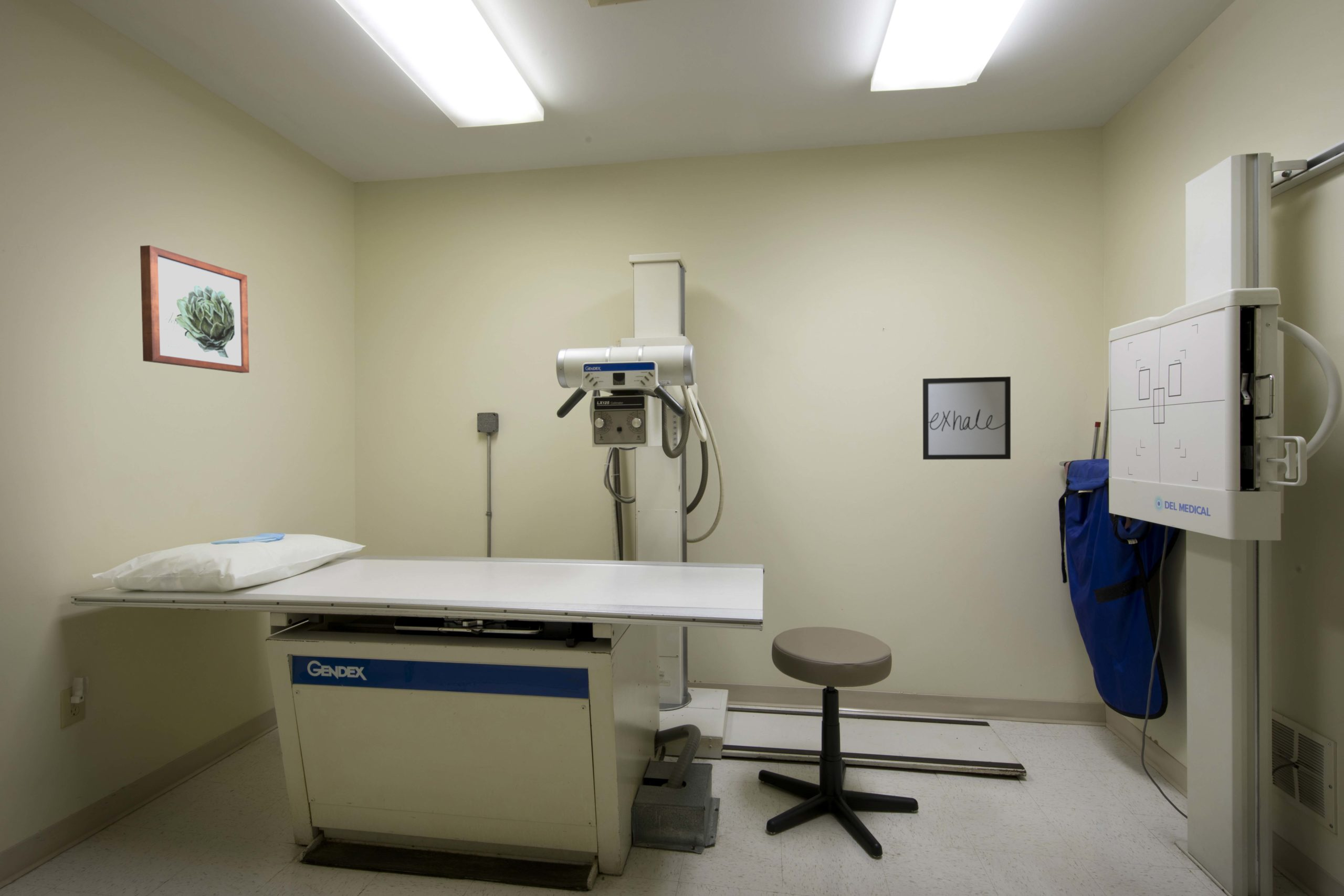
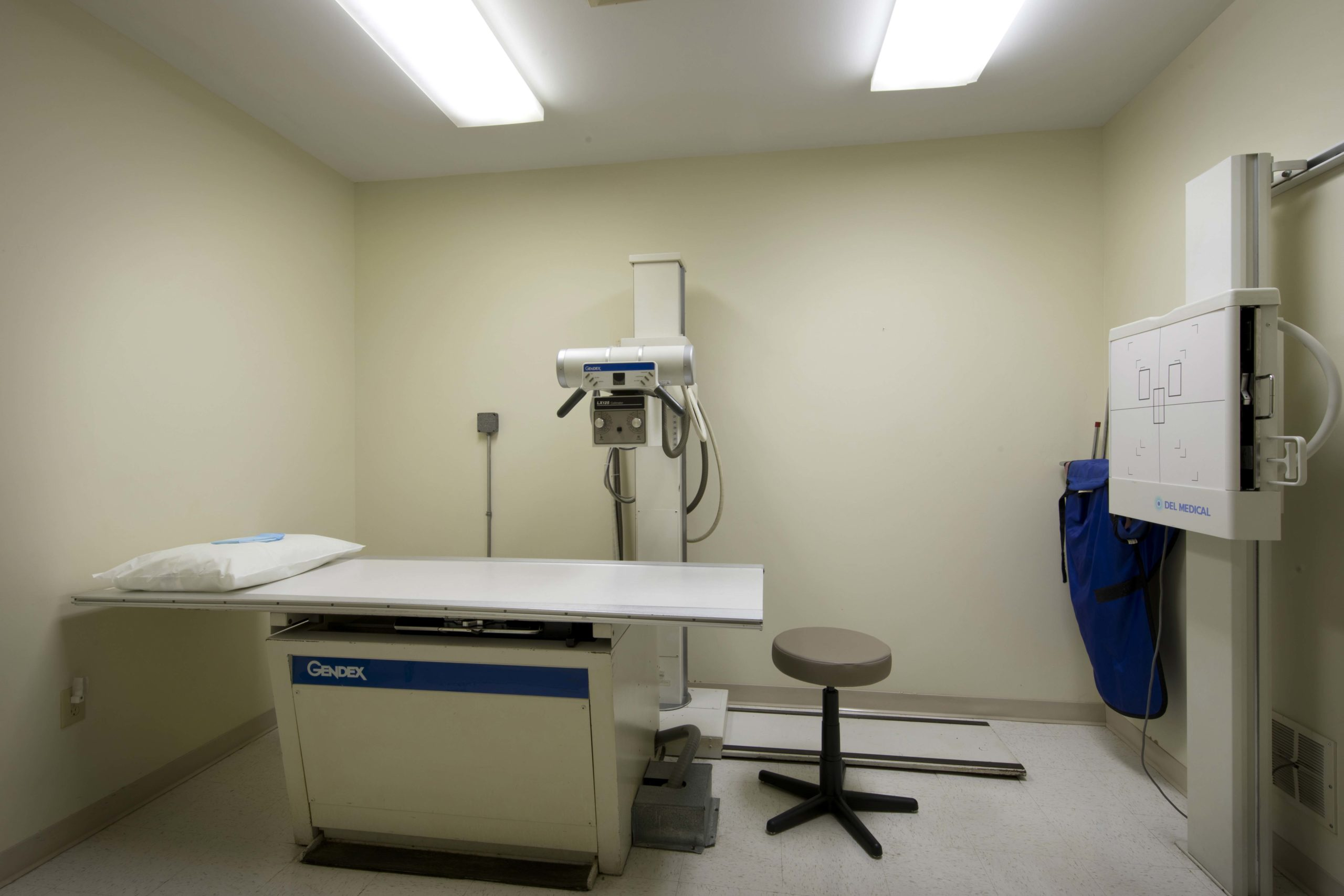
- wall art (199, 314)
- wall art (966, 418)
